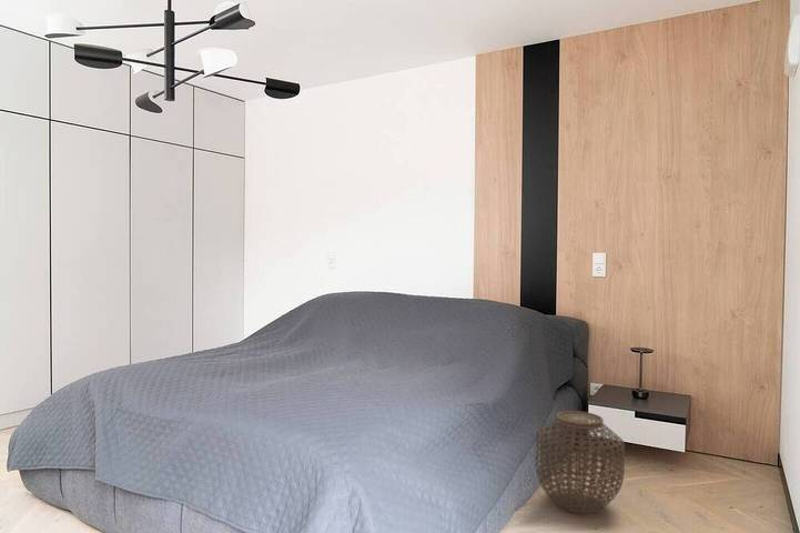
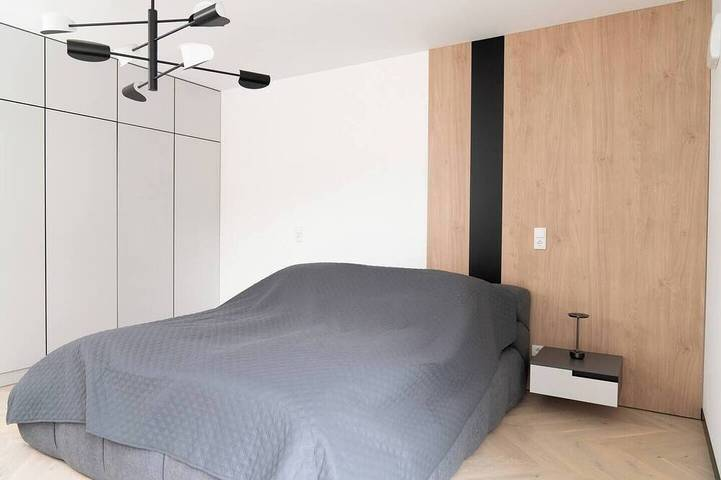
- woven basket (578, 460)
